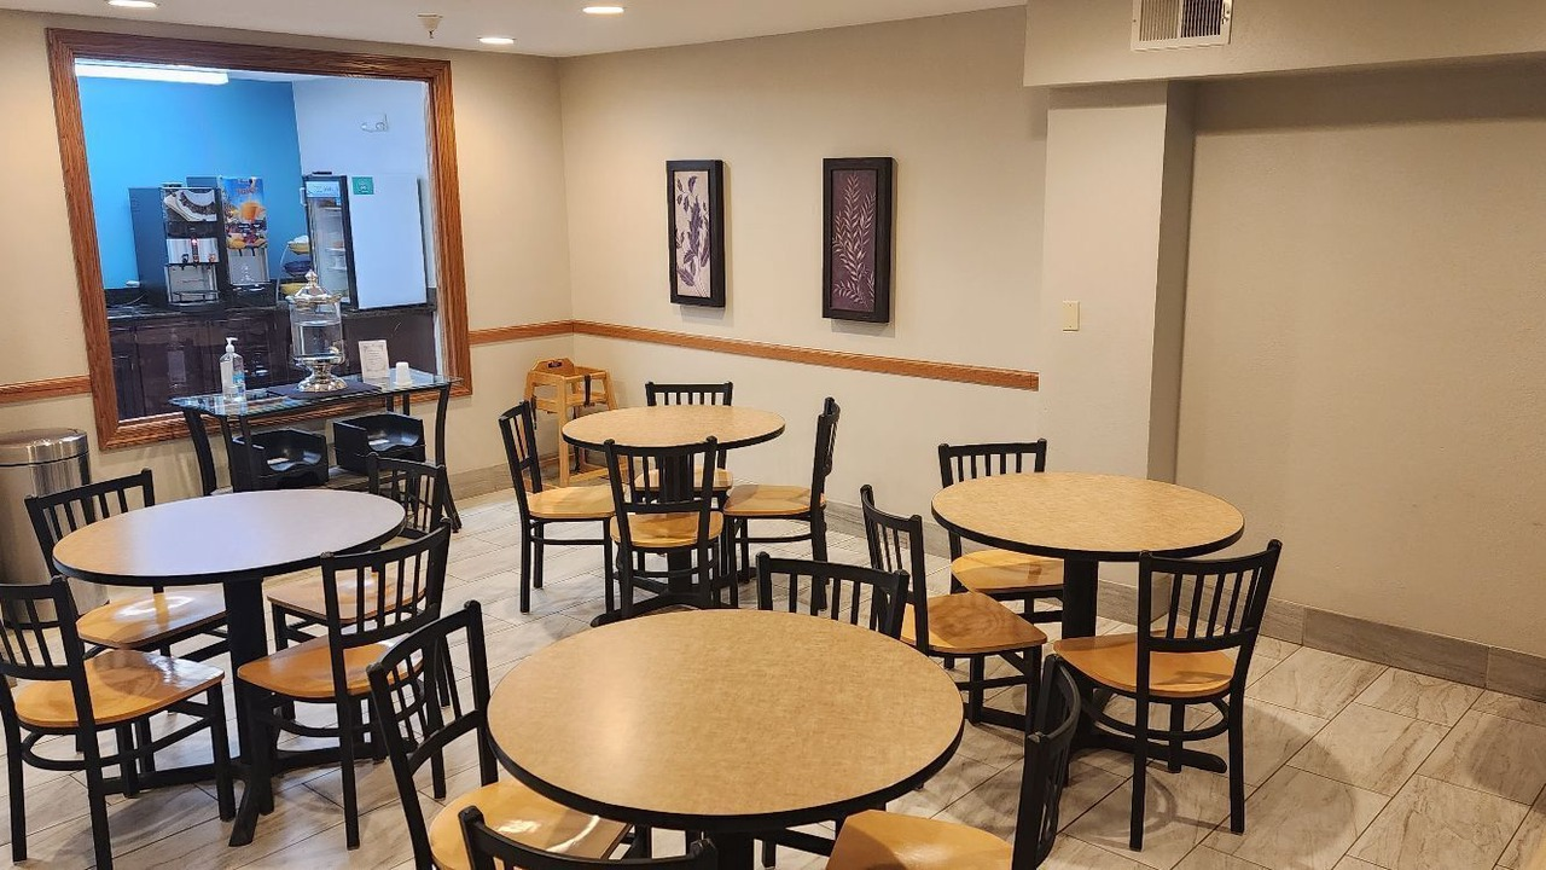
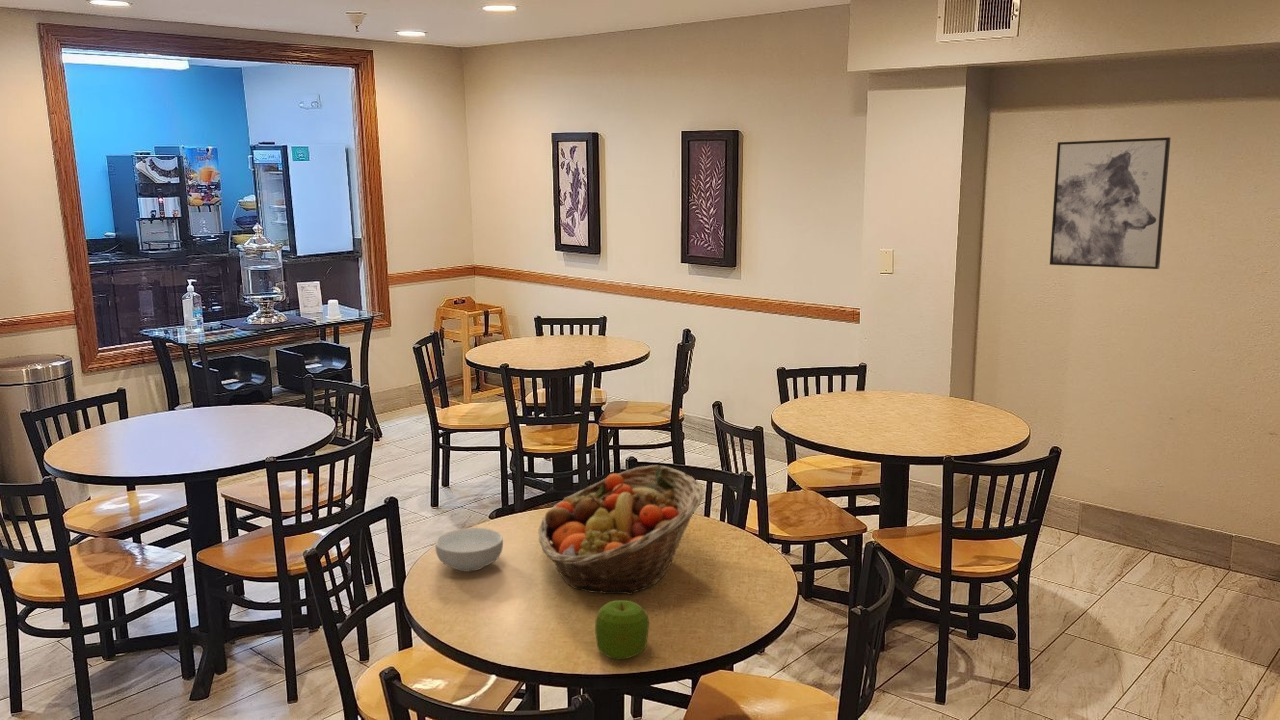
+ cereal bowl (469, 552)
+ apple (622, 627)
+ wall art (1107, 204)
+ fruit basket (619, 525)
